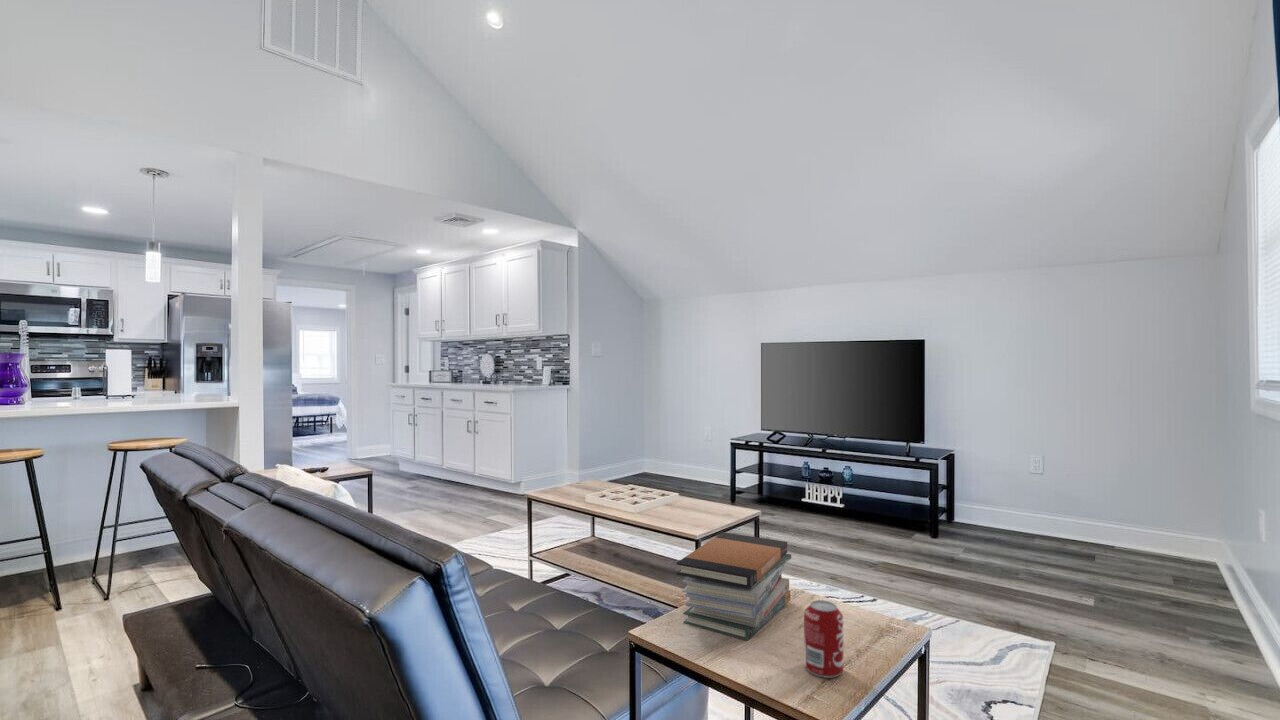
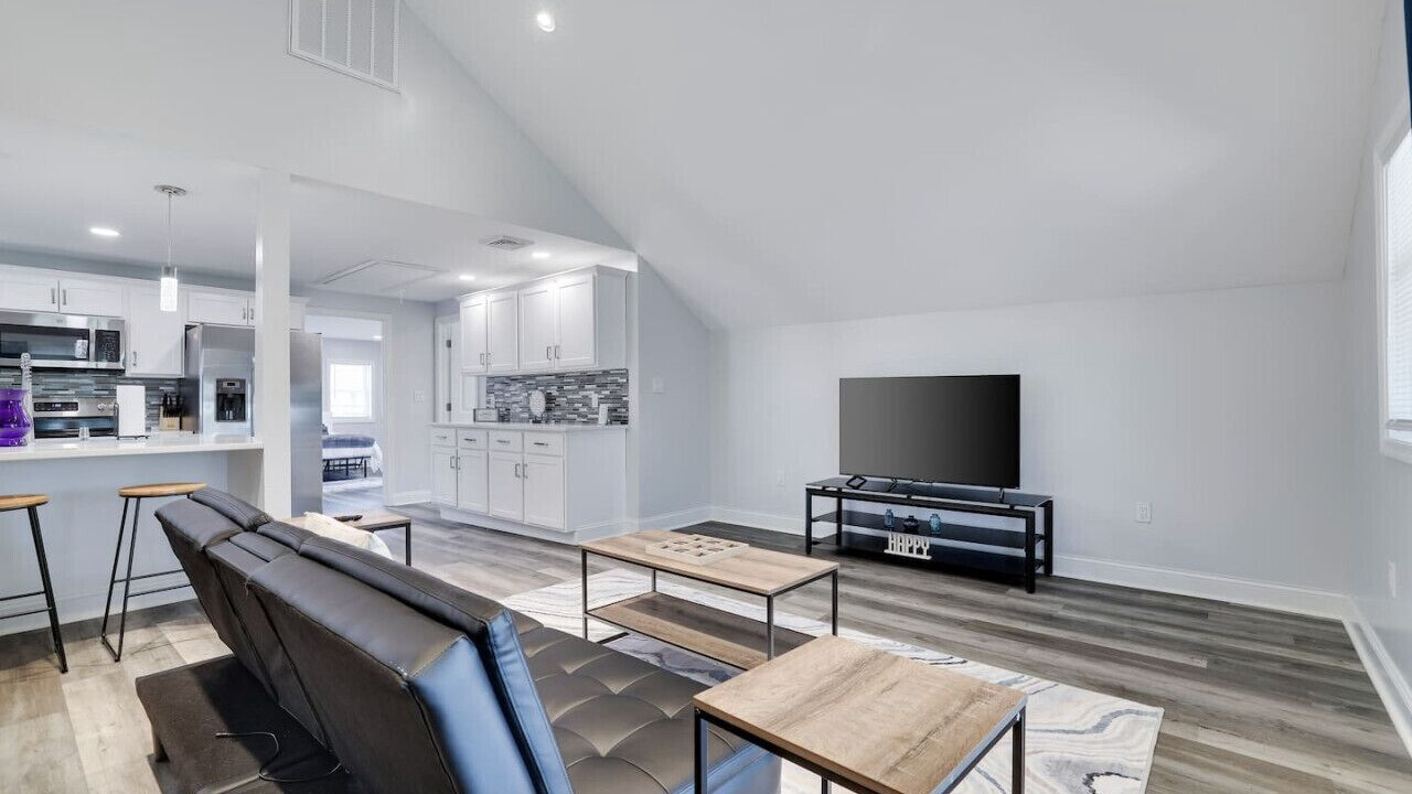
- beverage can (823, 637)
- book stack (736, 581)
